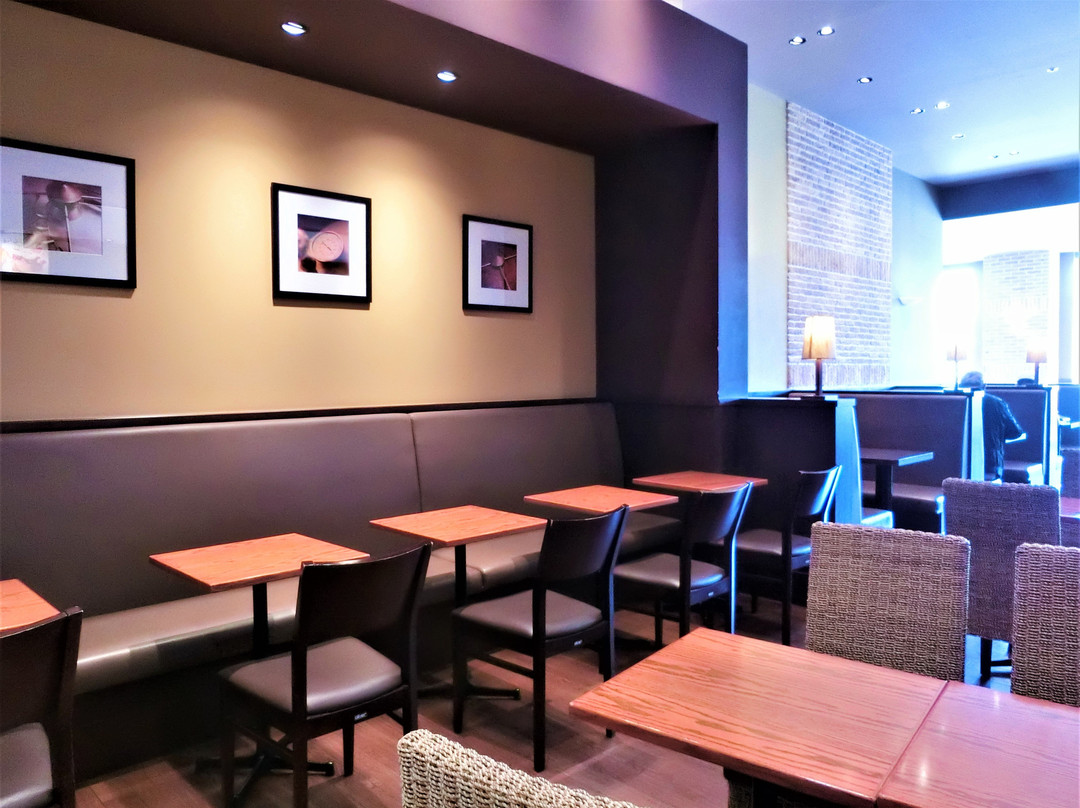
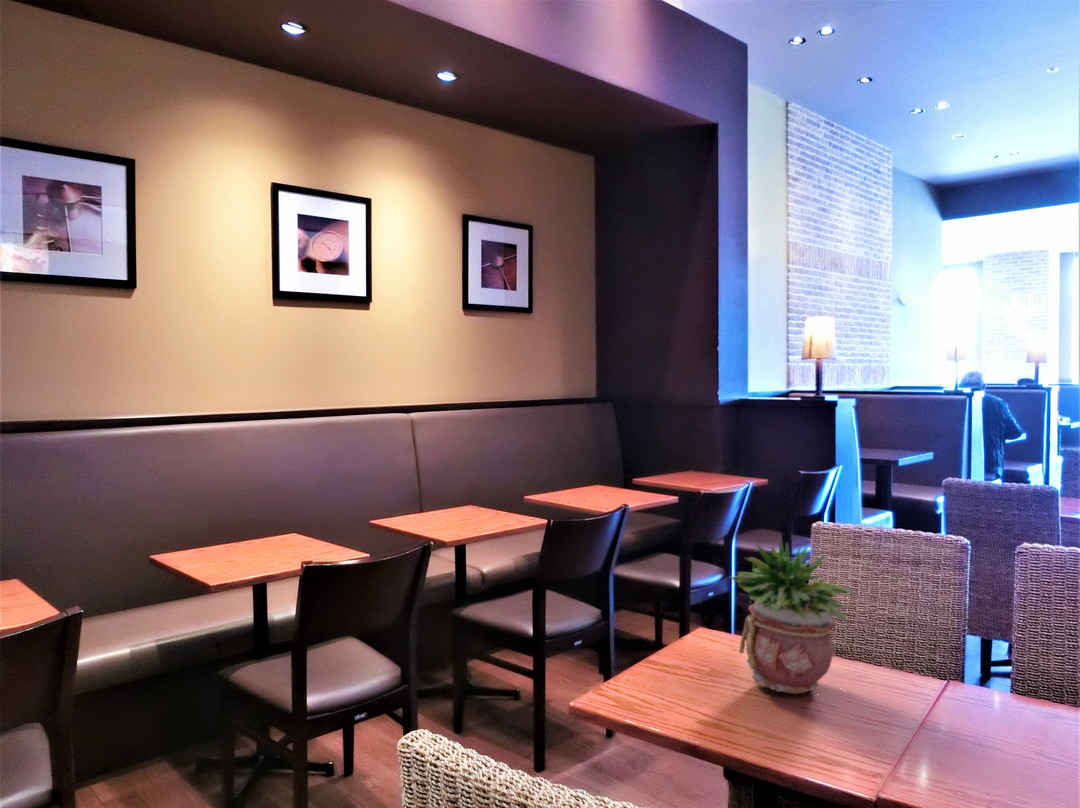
+ potted plant (793, 612)
